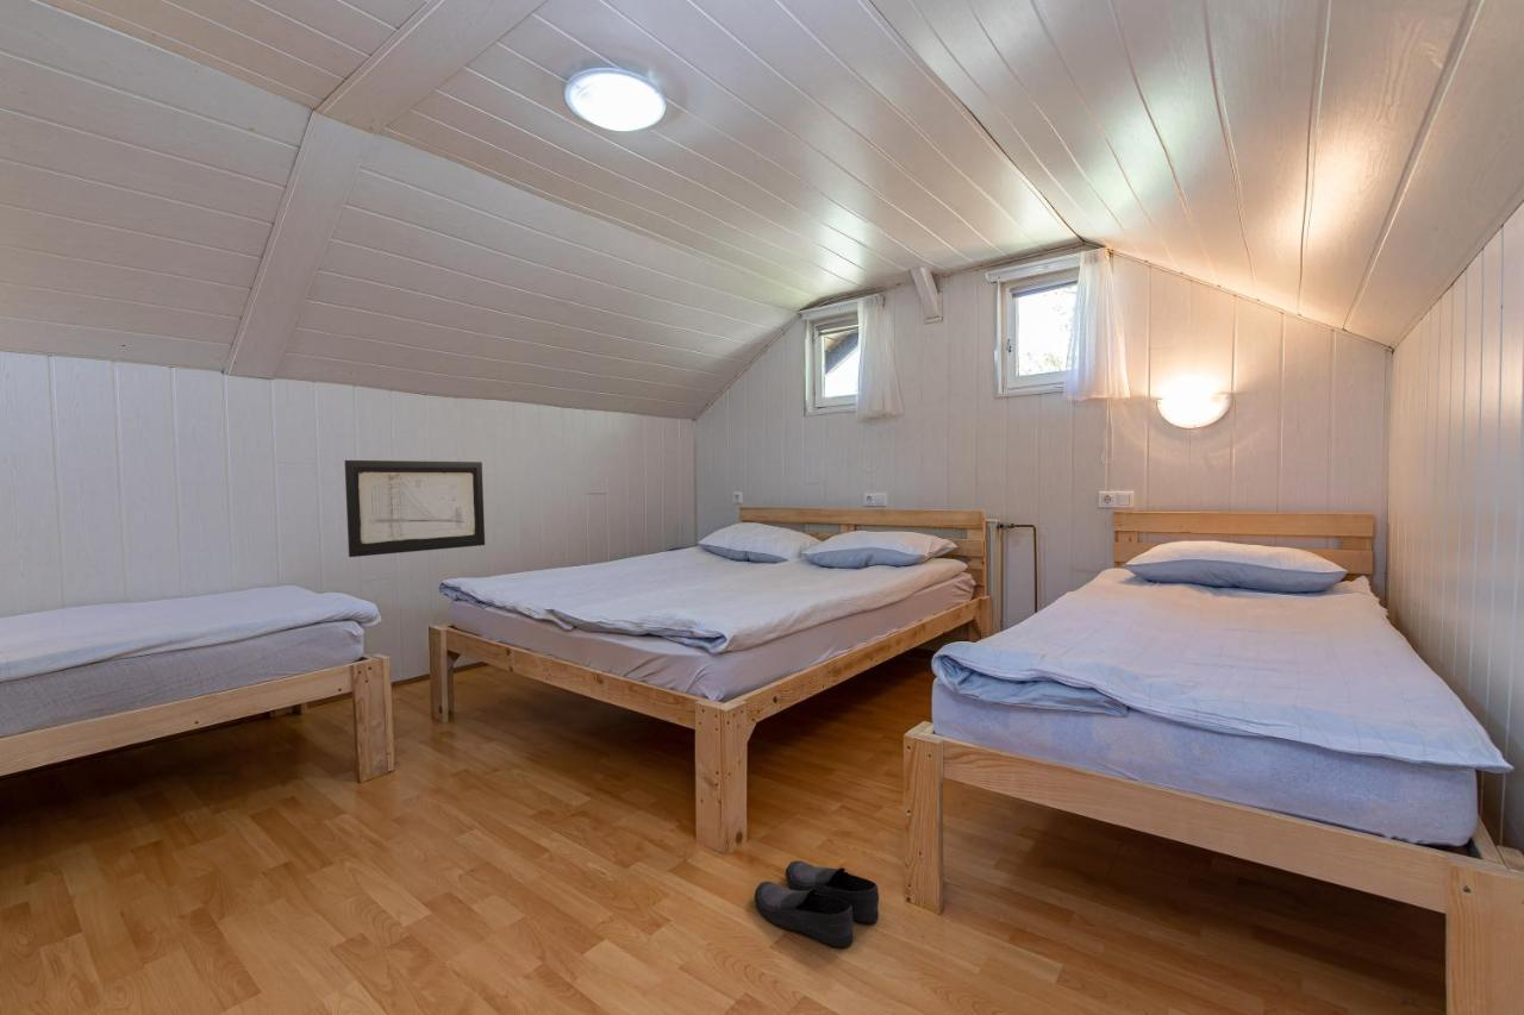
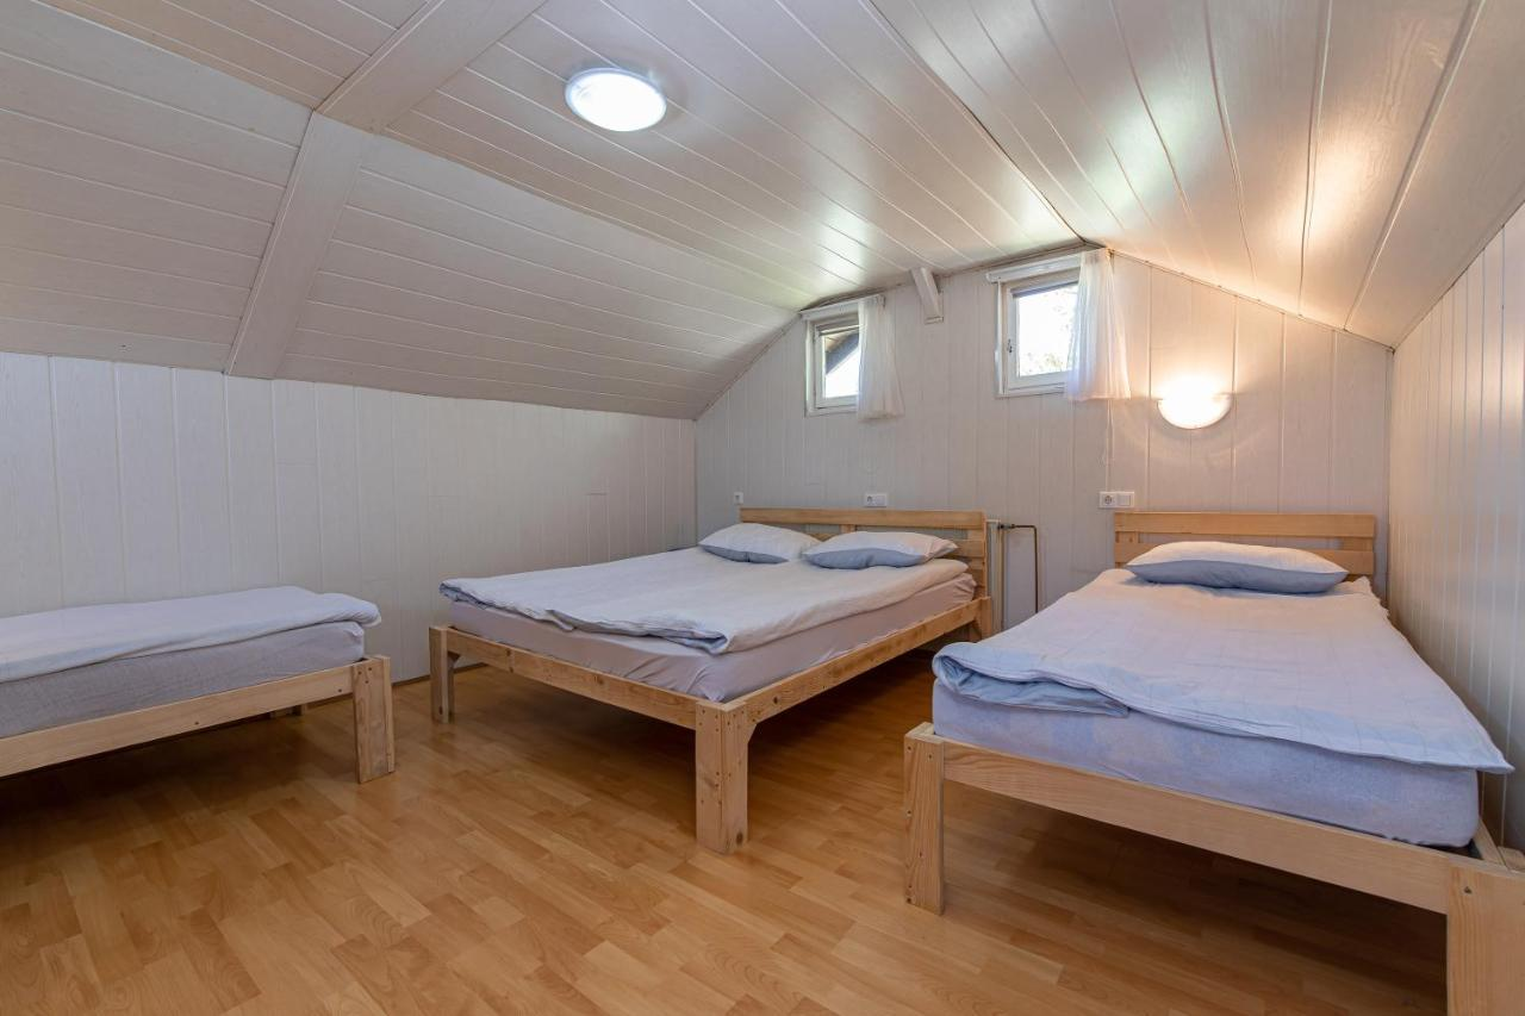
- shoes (814, 890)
- wall art (419, 506)
